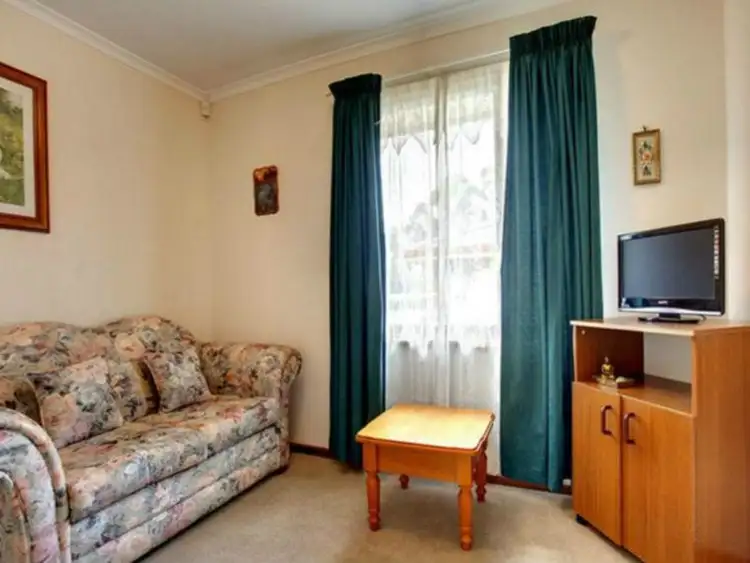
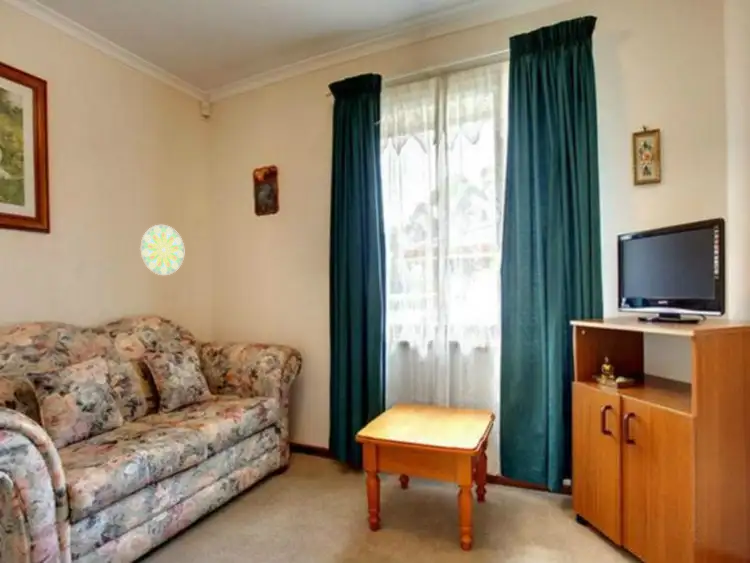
+ decorative plate (163, 250)
